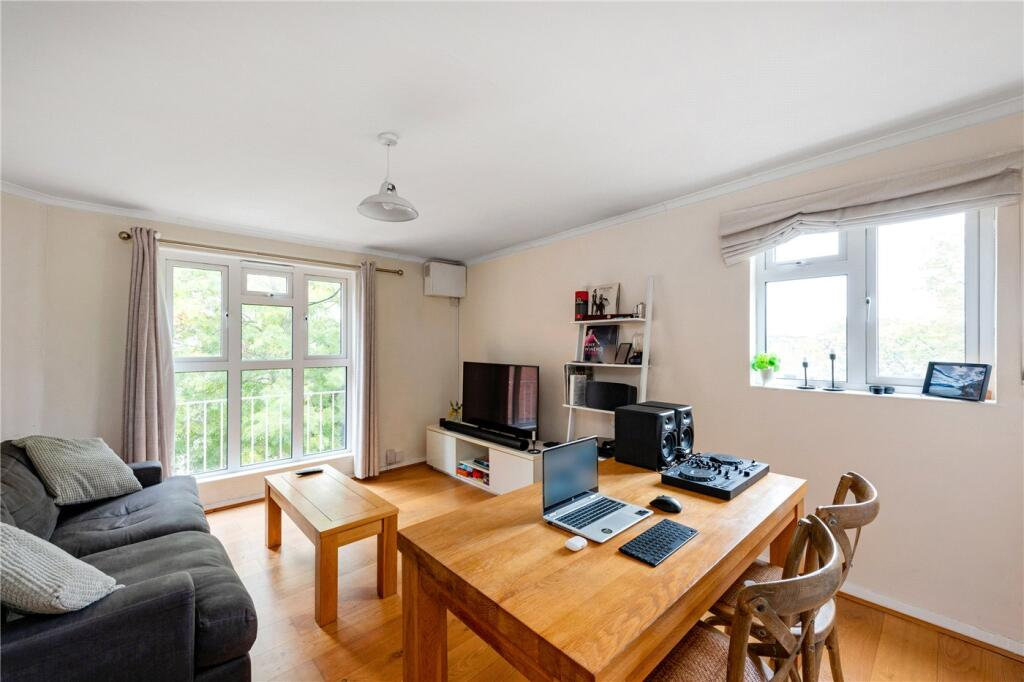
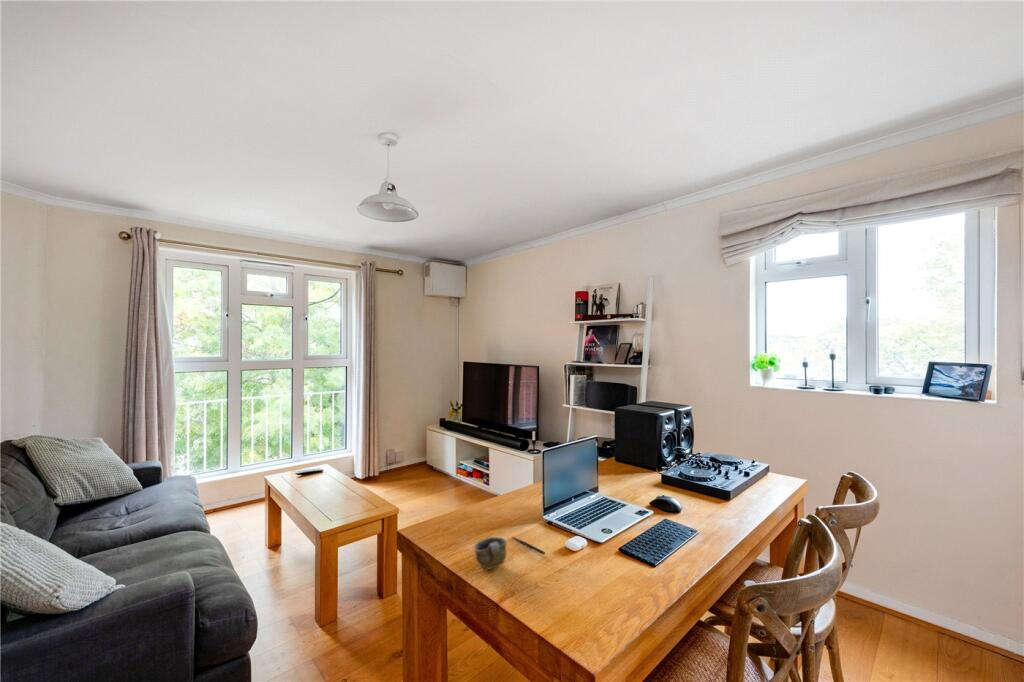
+ cup (489, 551)
+ pen (527, 544)
